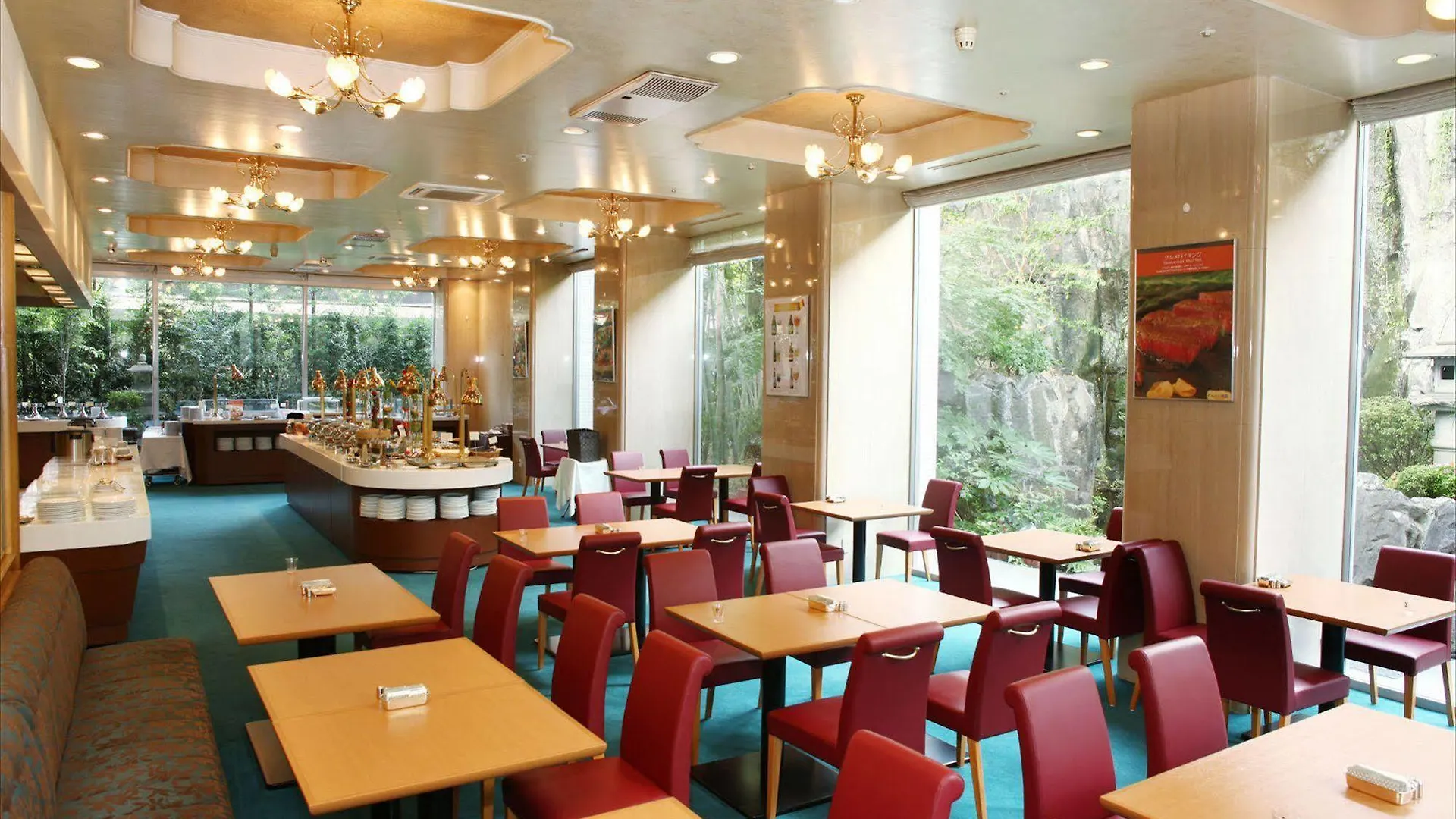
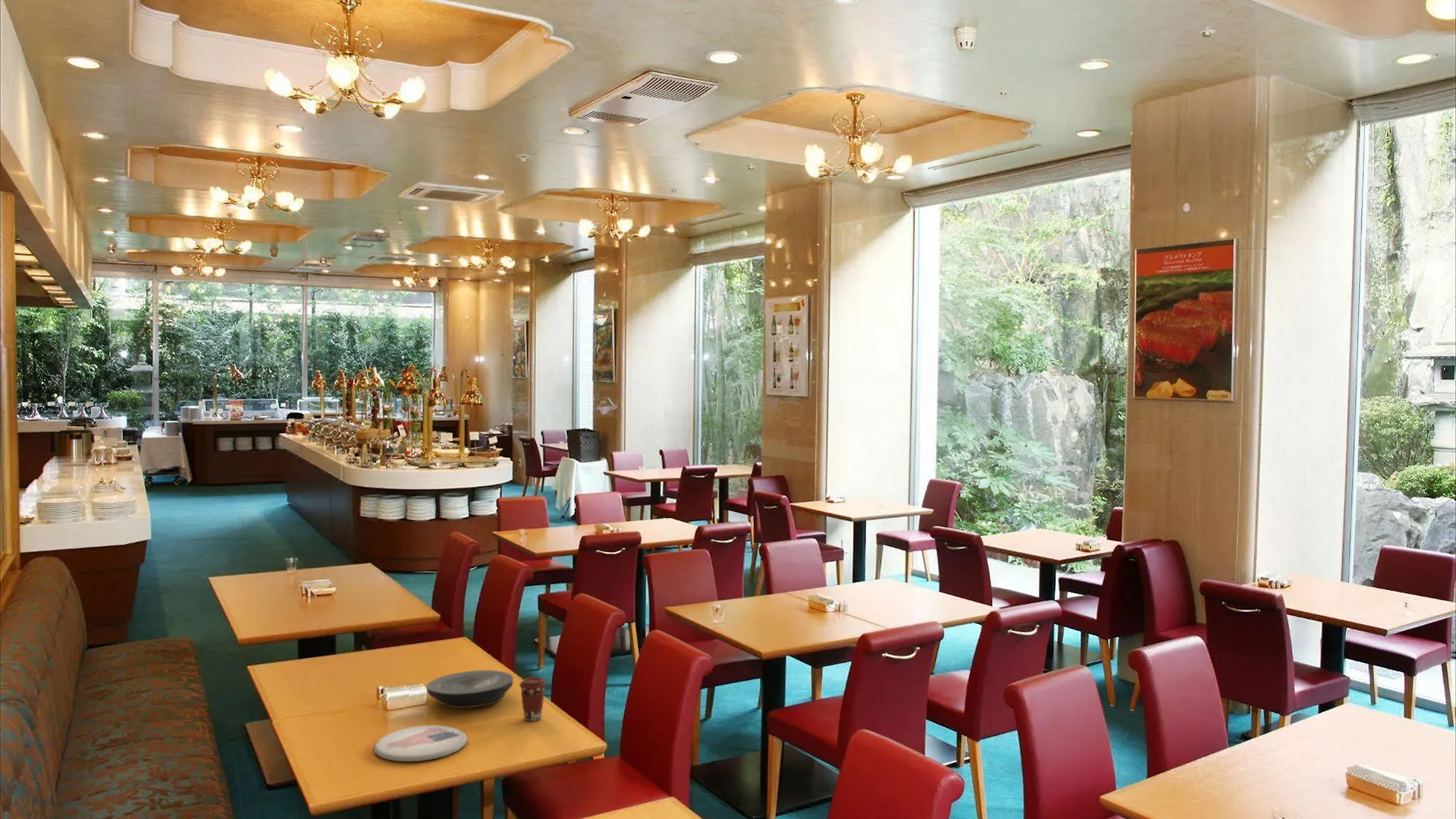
+ plate (421, 741)
+ coffee cup (532, 699)
+ plate (470, 689)
